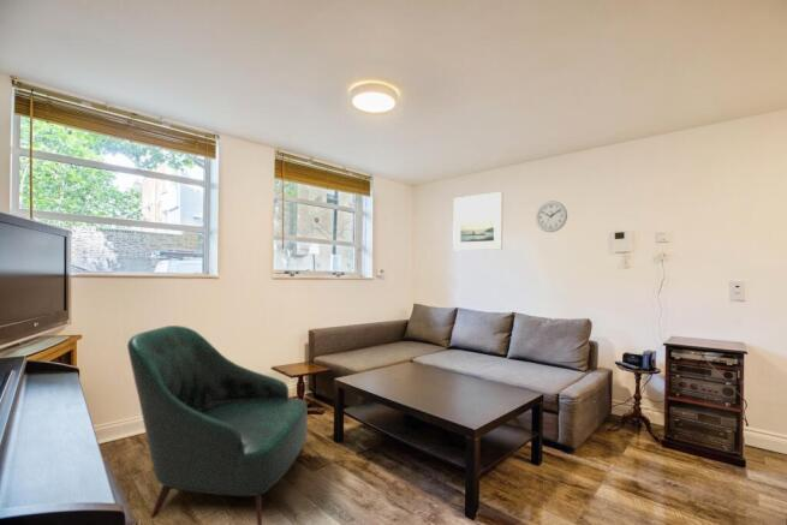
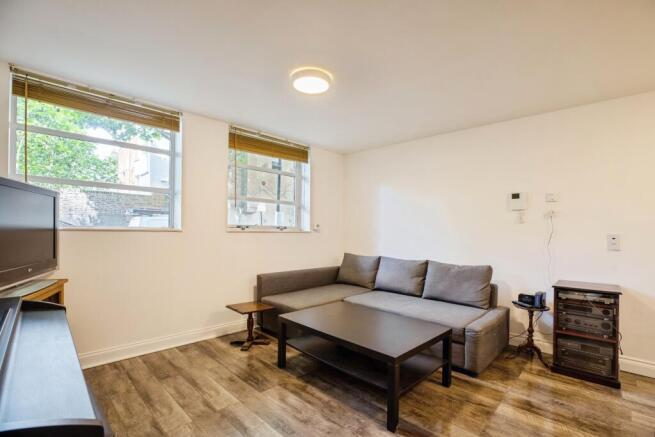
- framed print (476, 222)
- armchair (223, 406)
- wall clock (550, 216)
